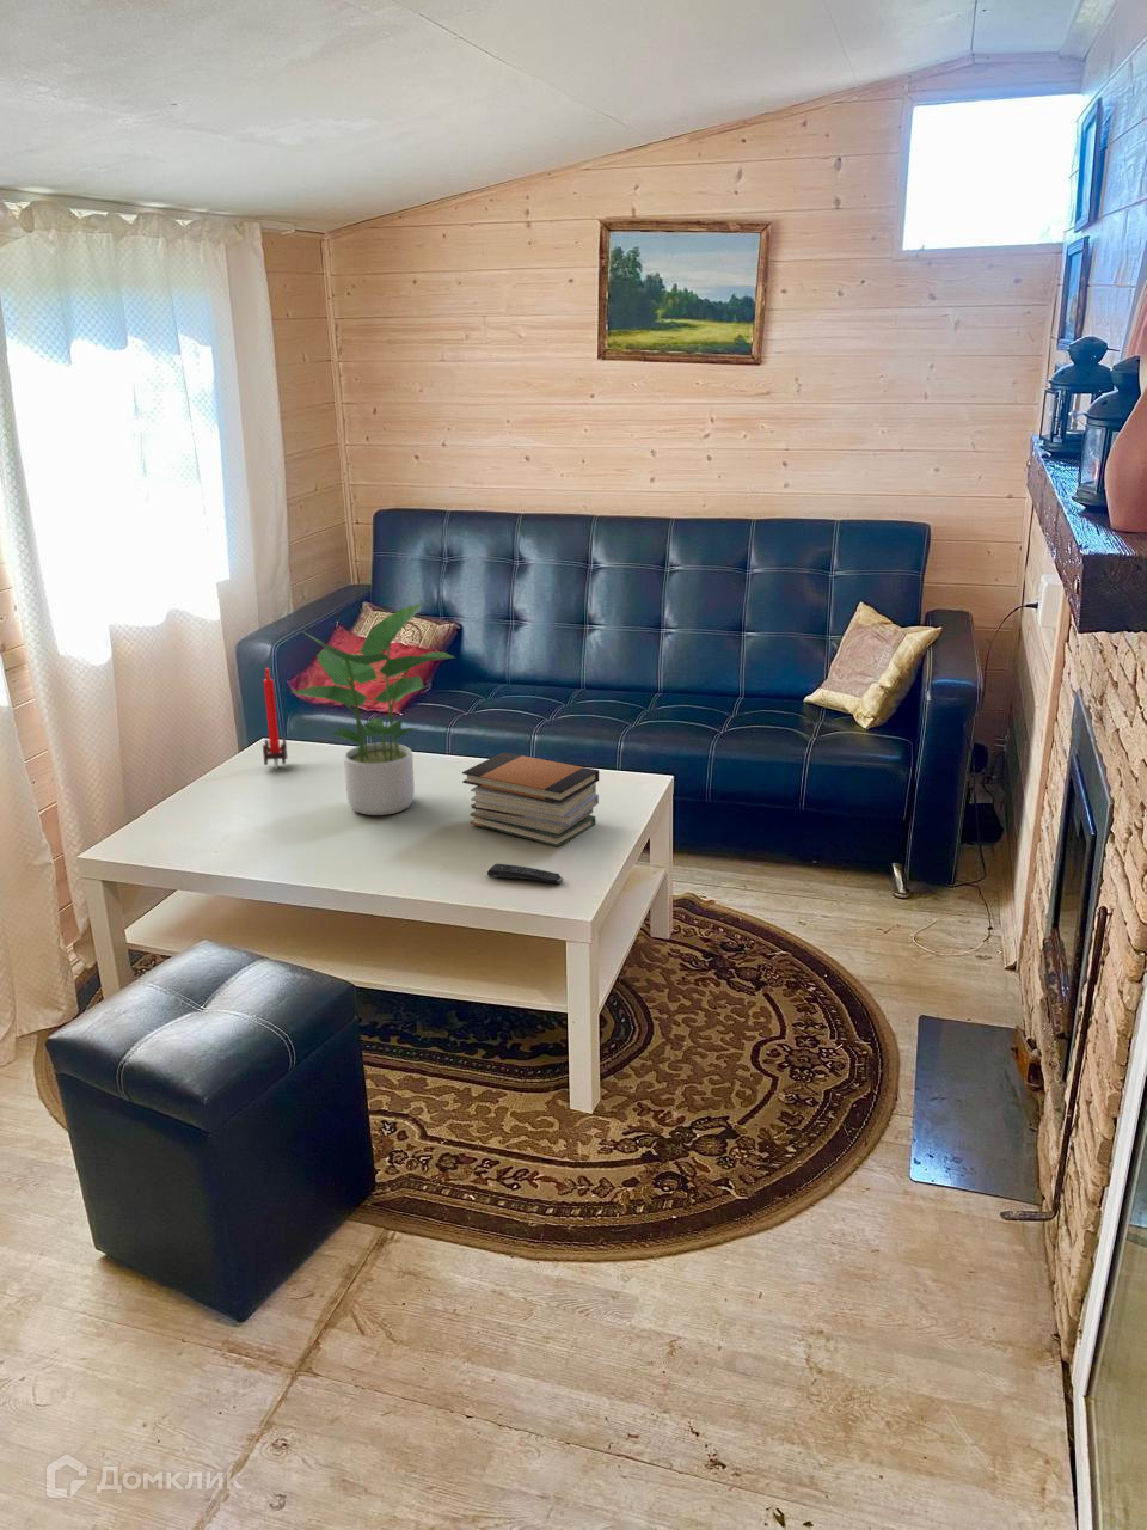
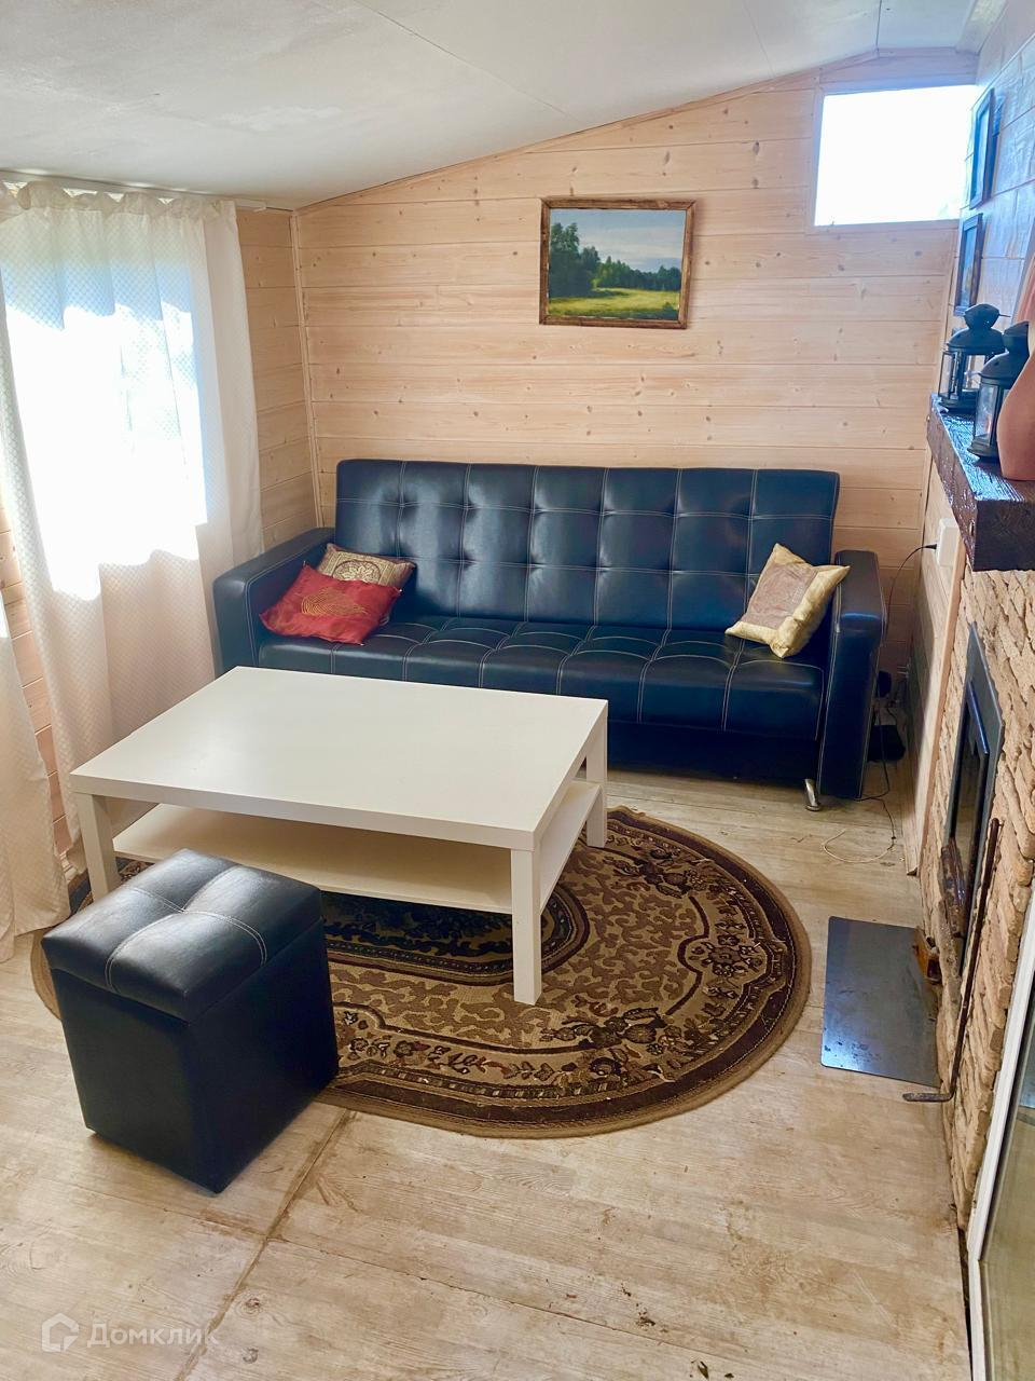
- remote control (525, 873)
- potted plant (361, 705)
- candle (271, 718)
- book stack (531, 798)
